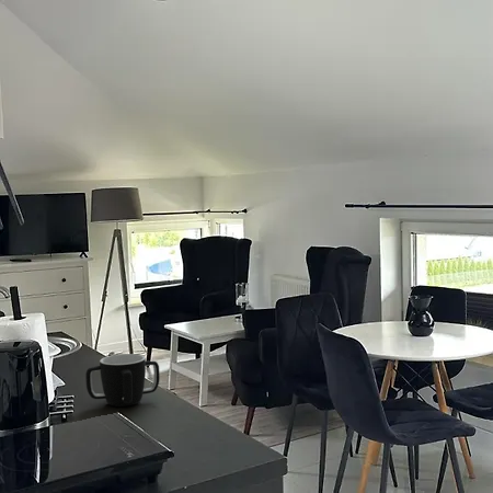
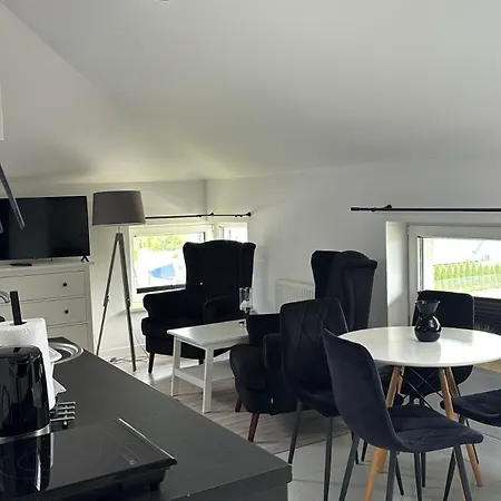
- mug (123, 380)
